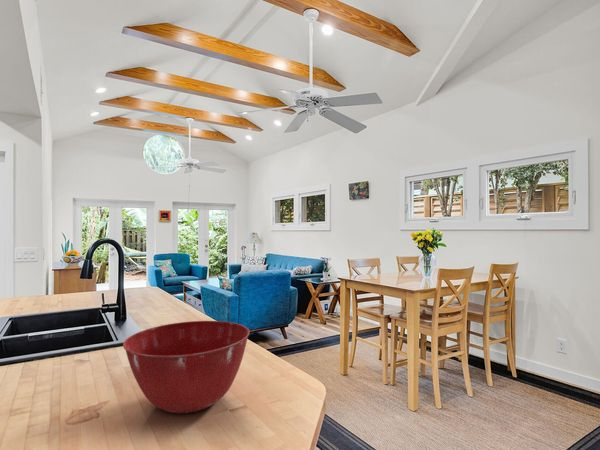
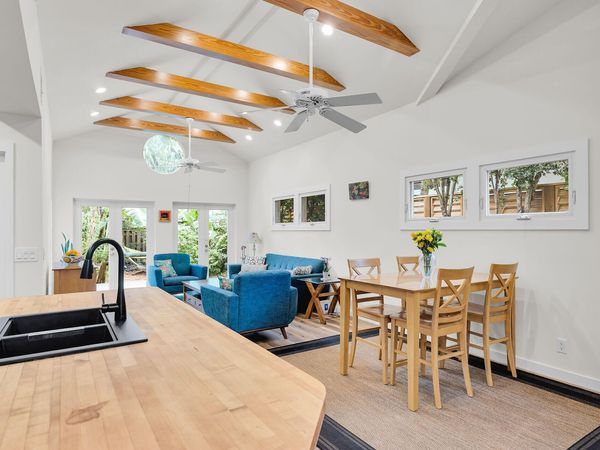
- mixing bowl (189, 366)
